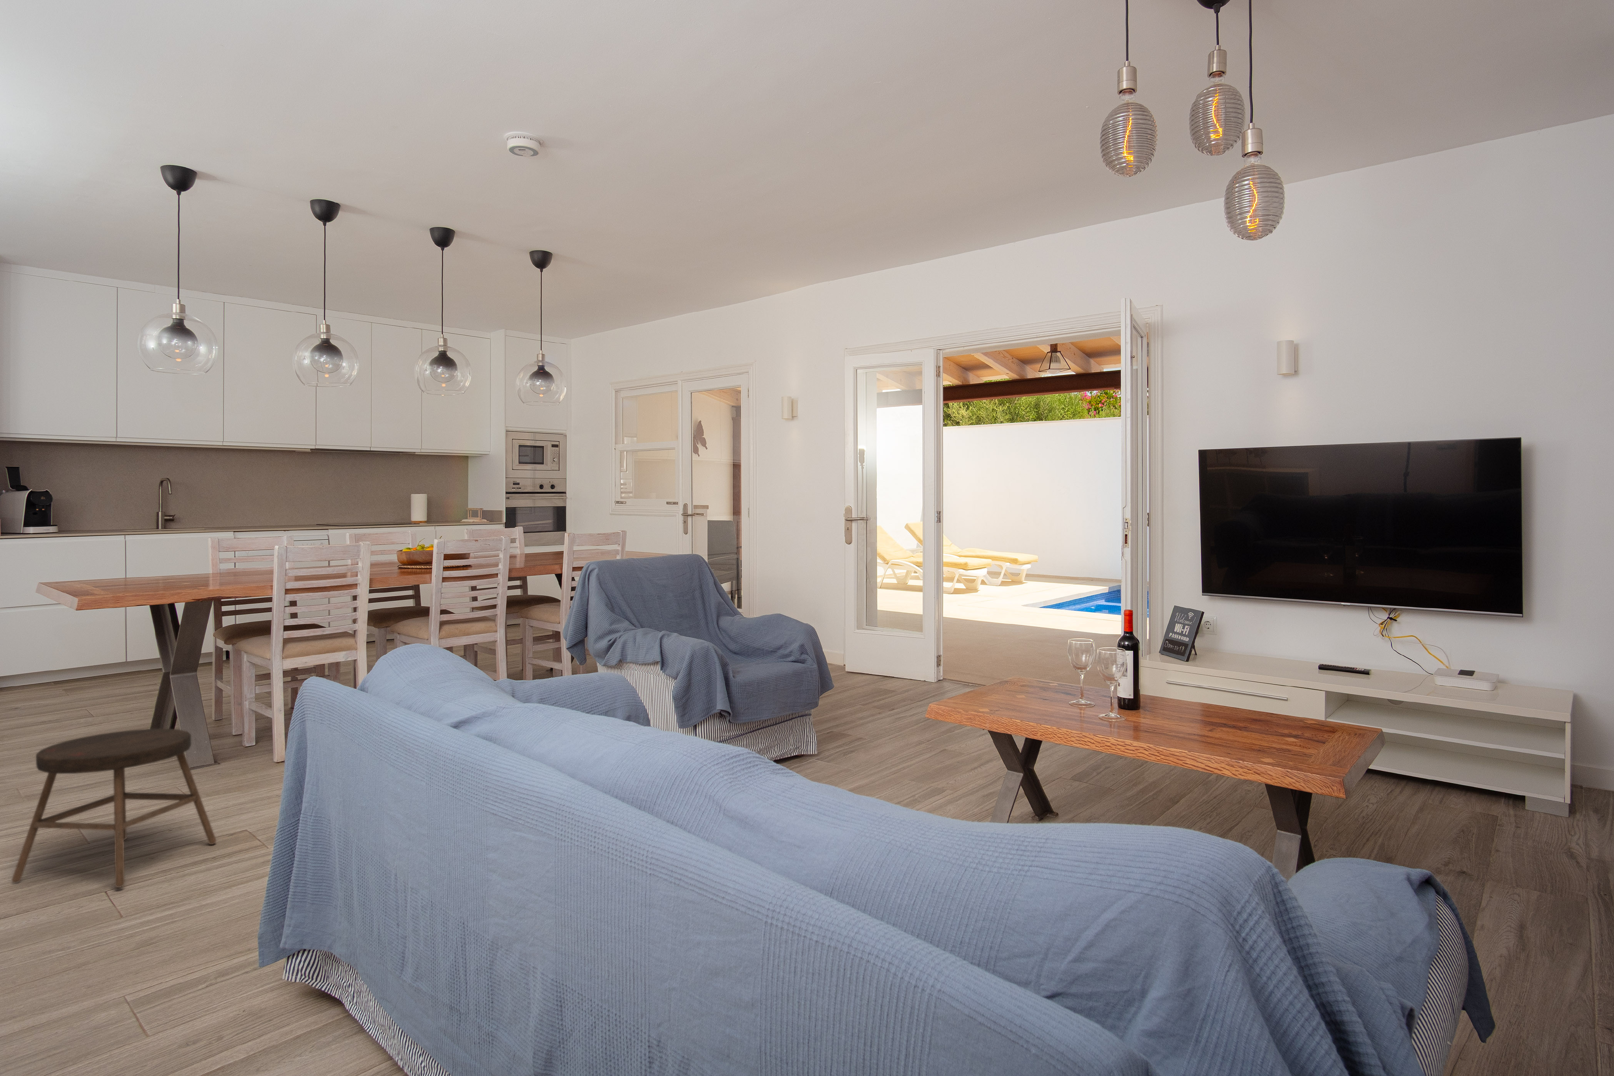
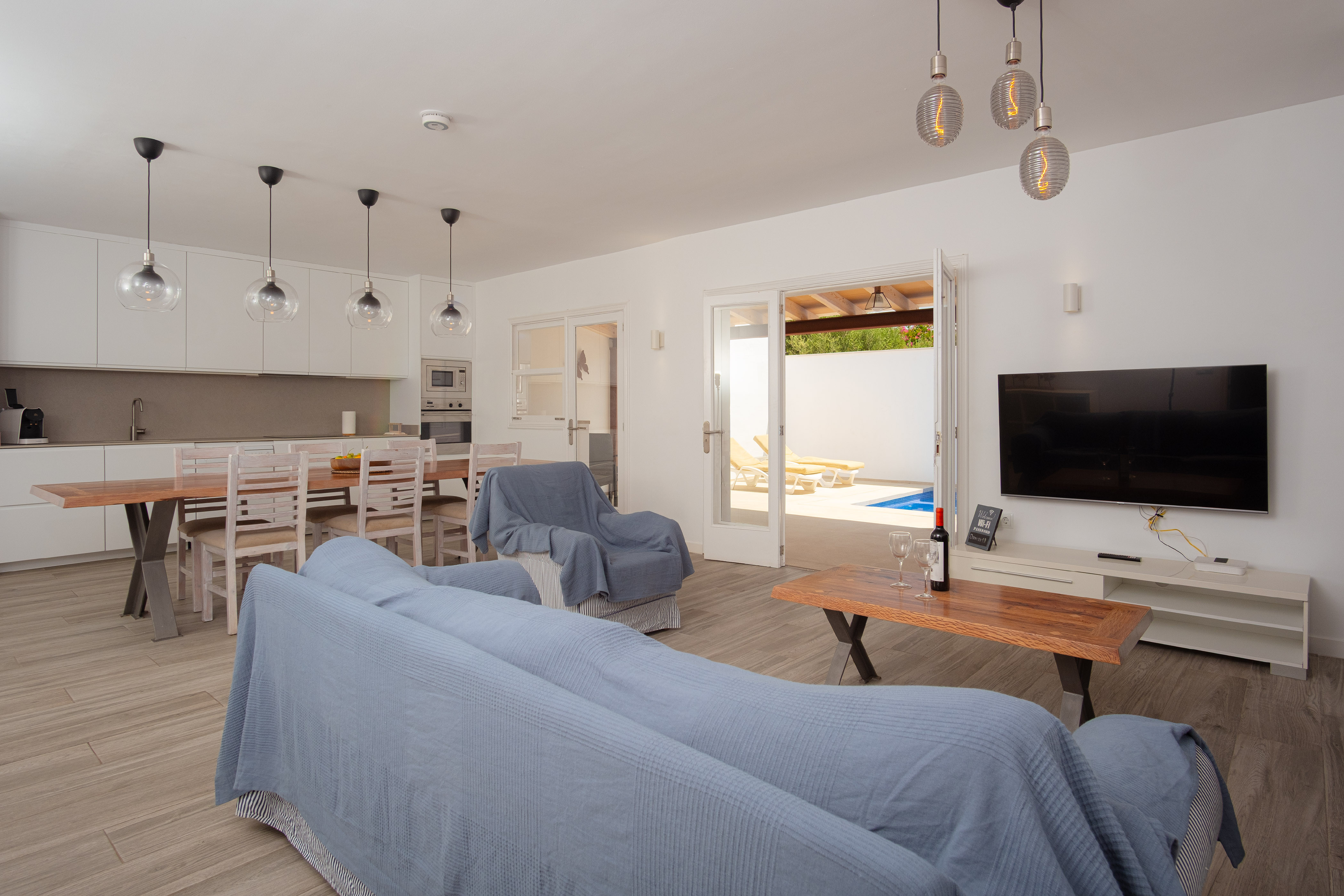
- stool (118, 802)
